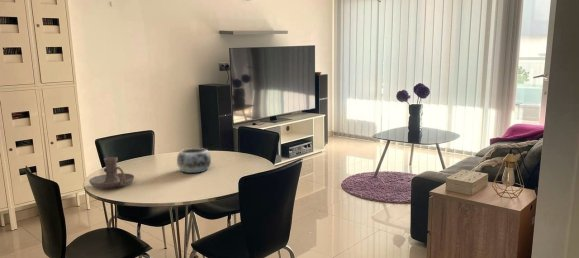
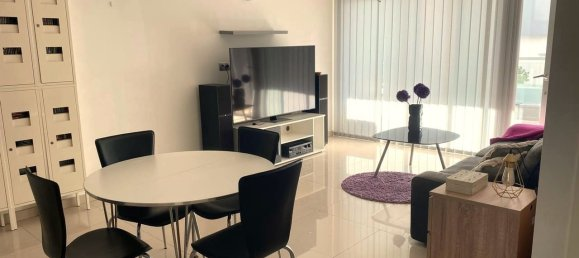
- candle holder (113, 172)
- decorative bowl (194, 160)
